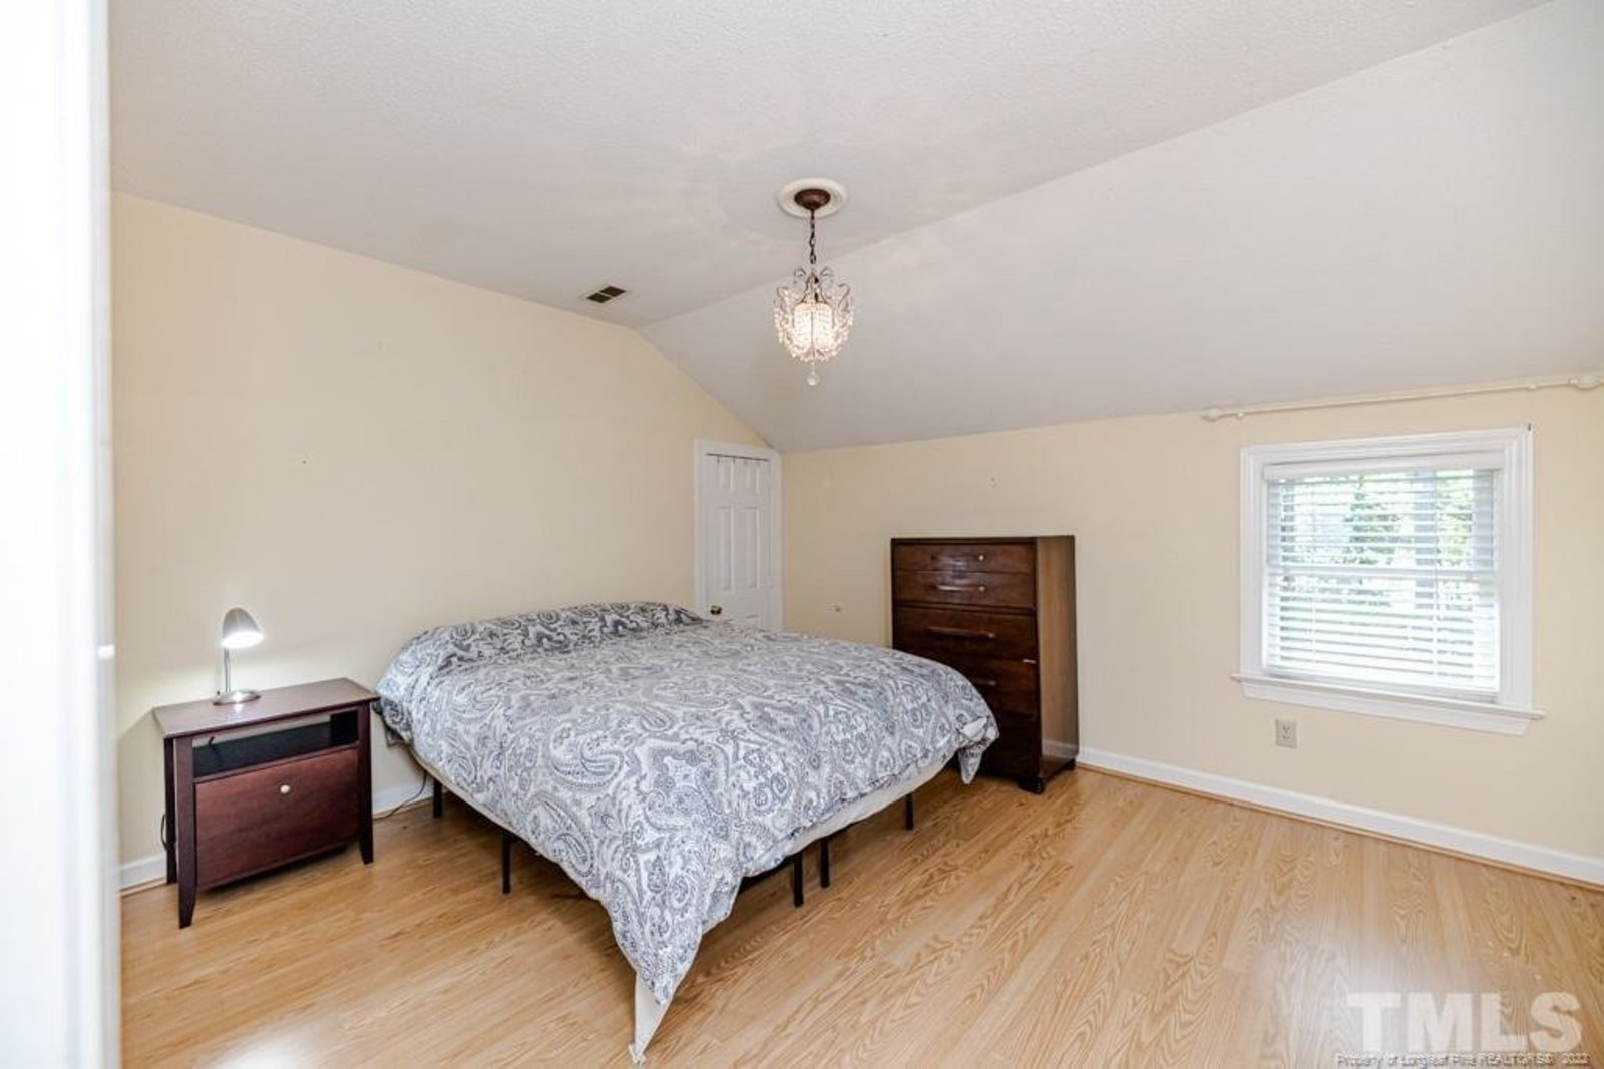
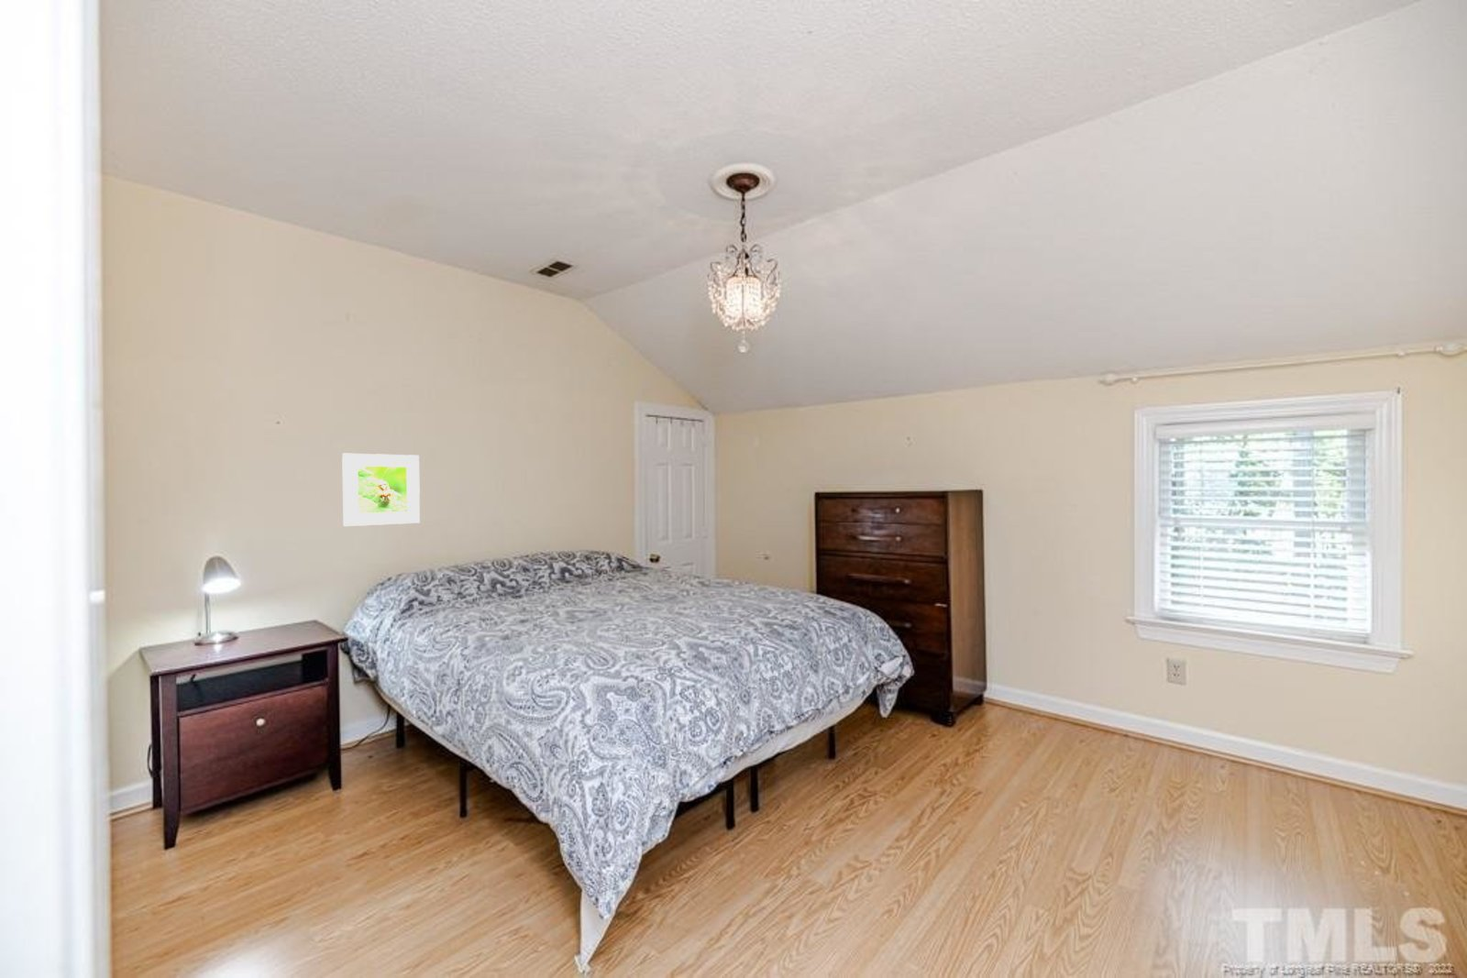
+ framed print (382, 489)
